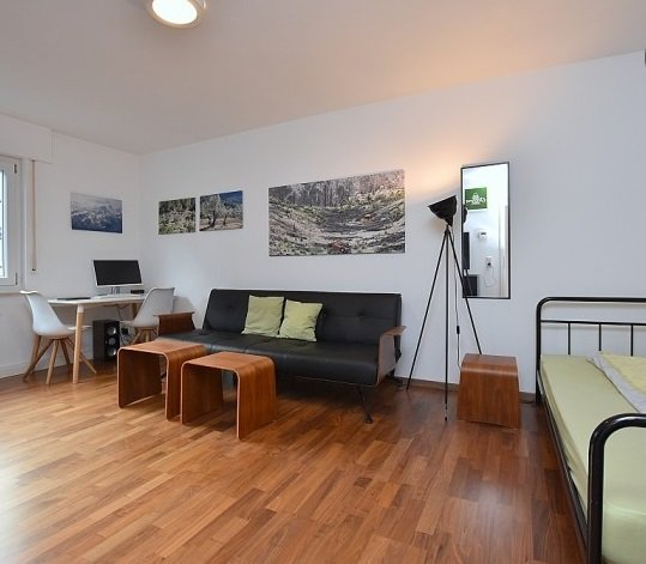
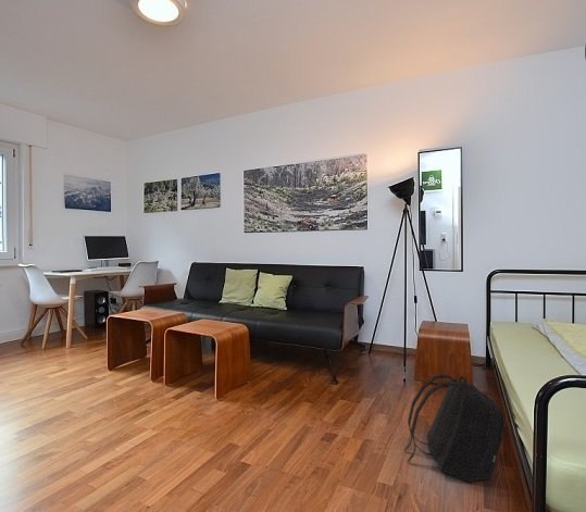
+ backpack (450, 419)
